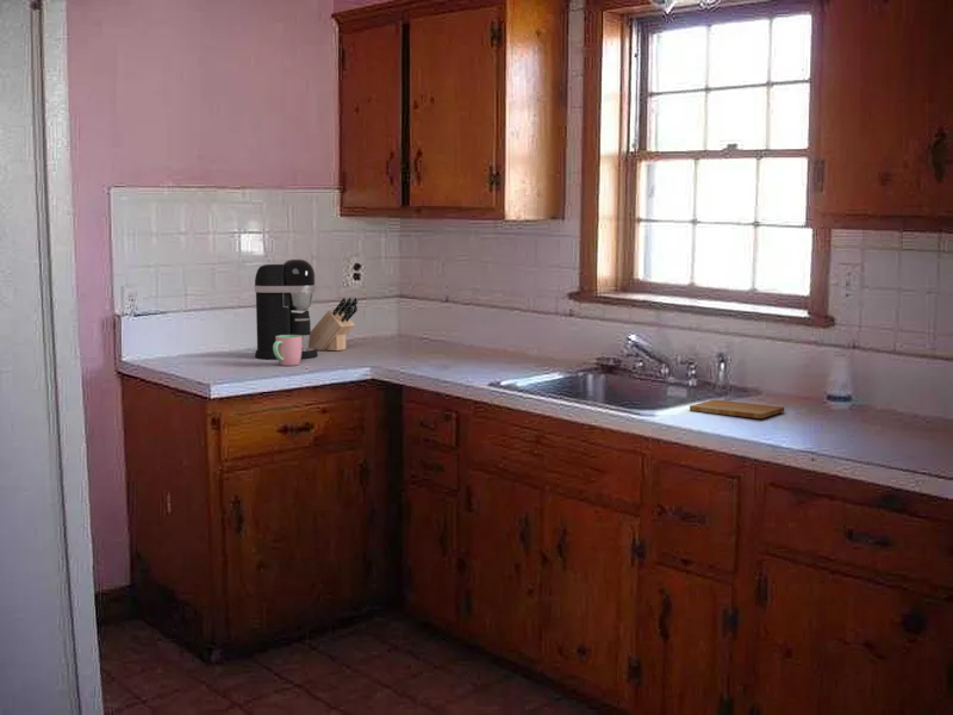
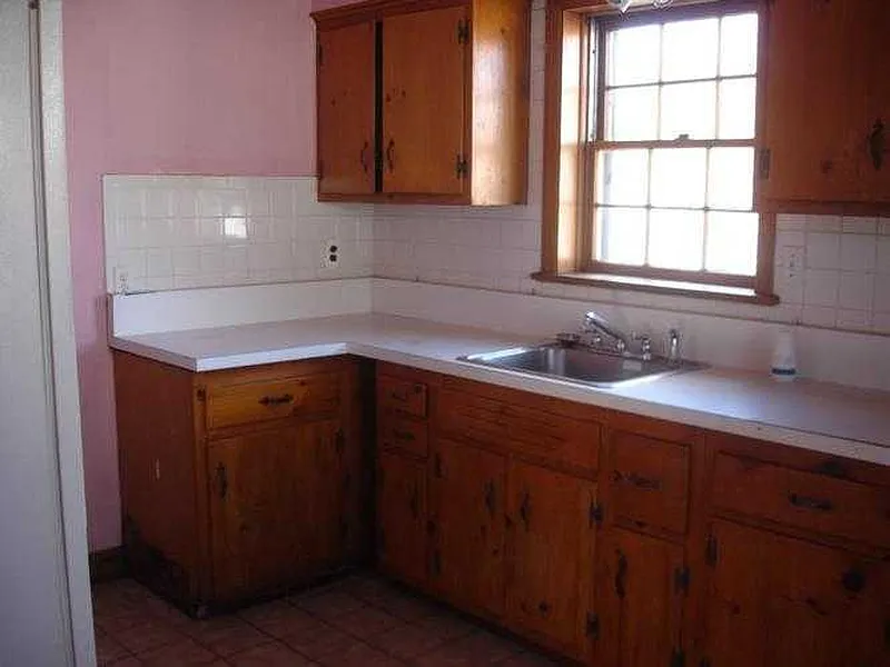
- cutting board (736, 408)
- knife block (330, 322)
- cup (286, 350)
- coffee maker (285, 307)
